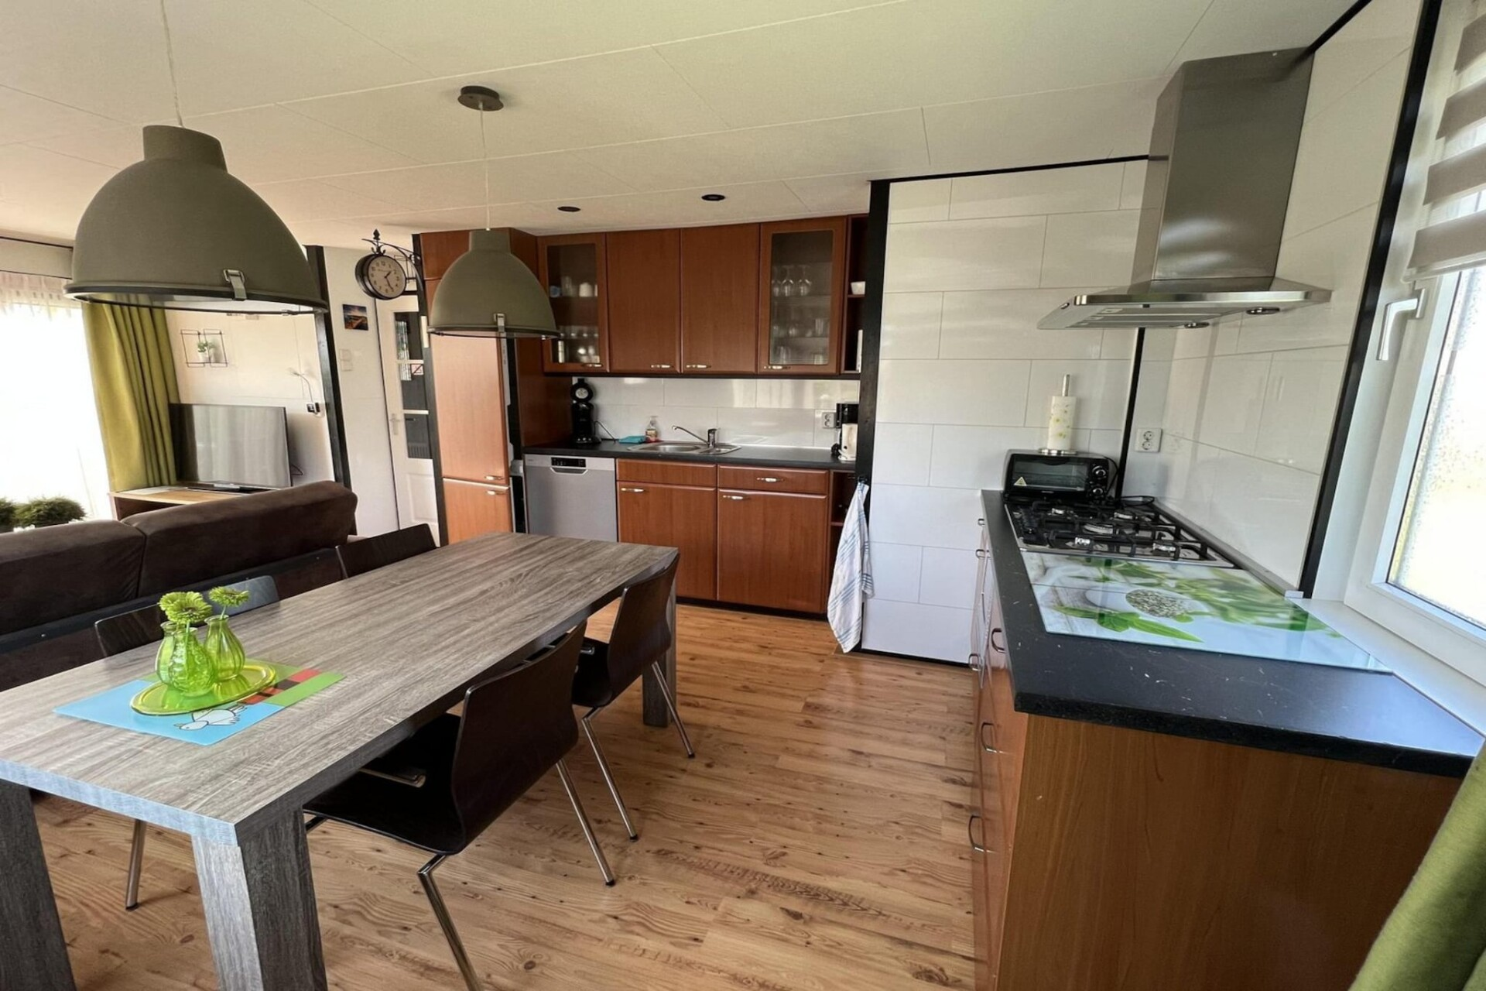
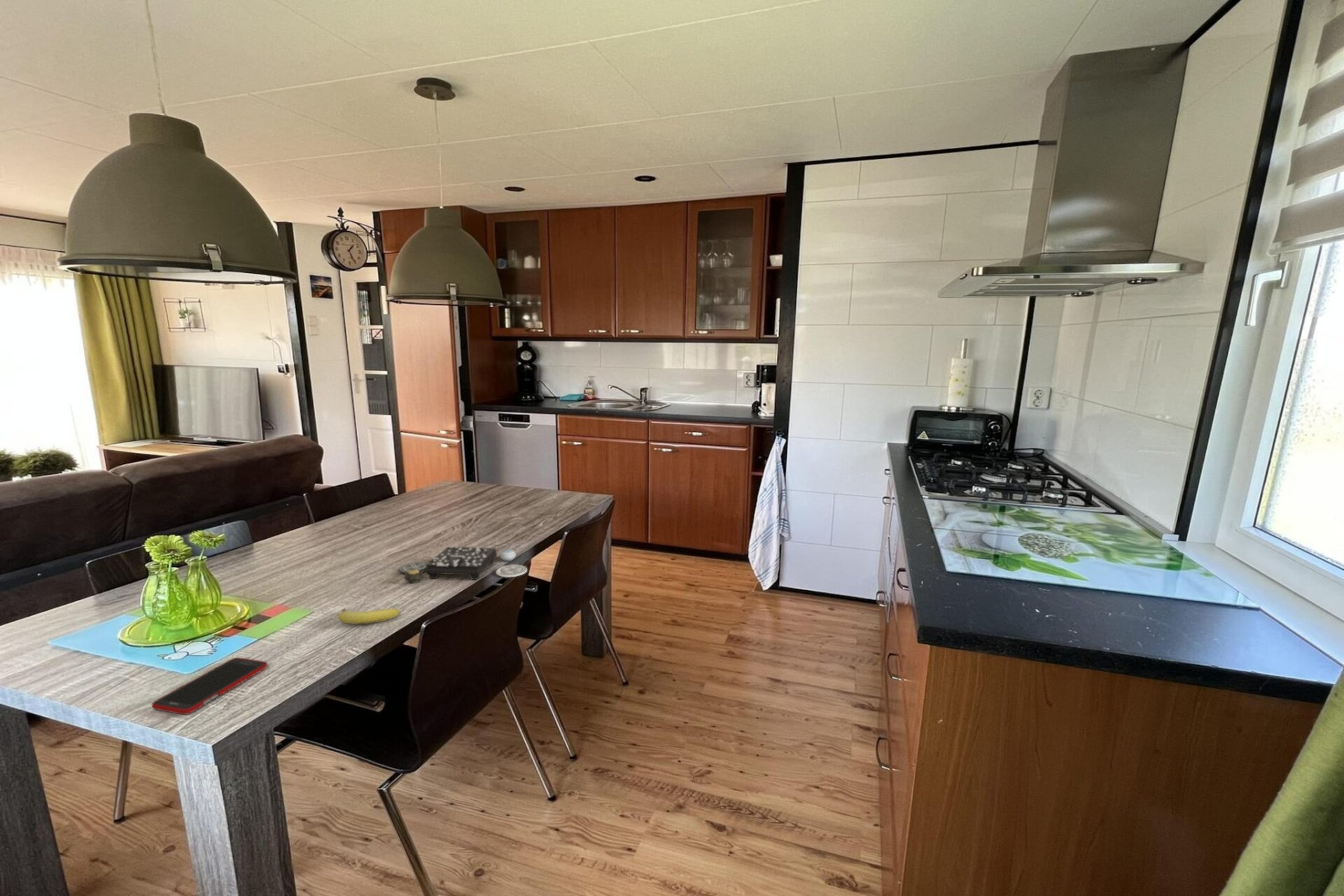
+ board game (463, 562)
+ fruit (363, 613)
+ cell phone (213, 684)
